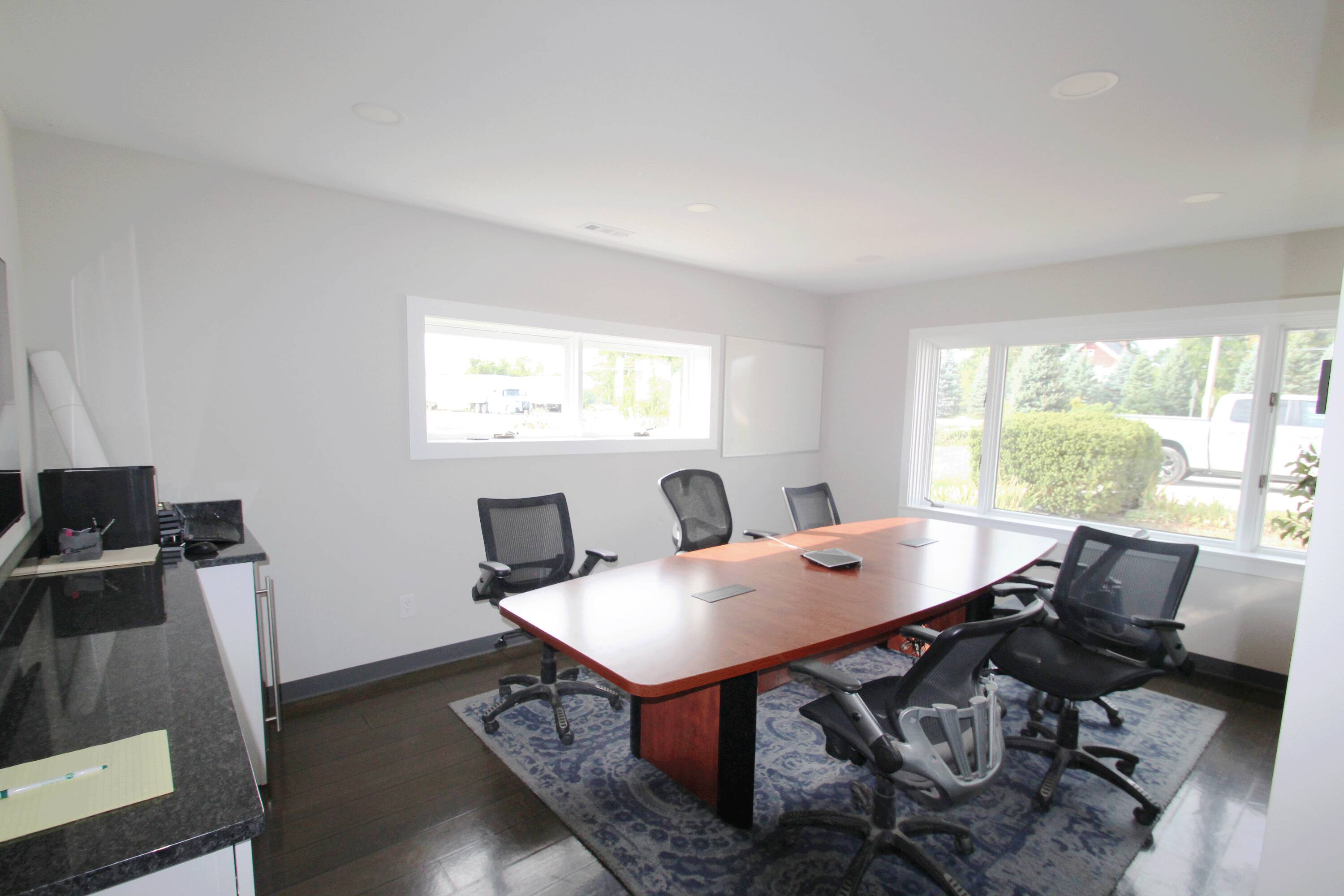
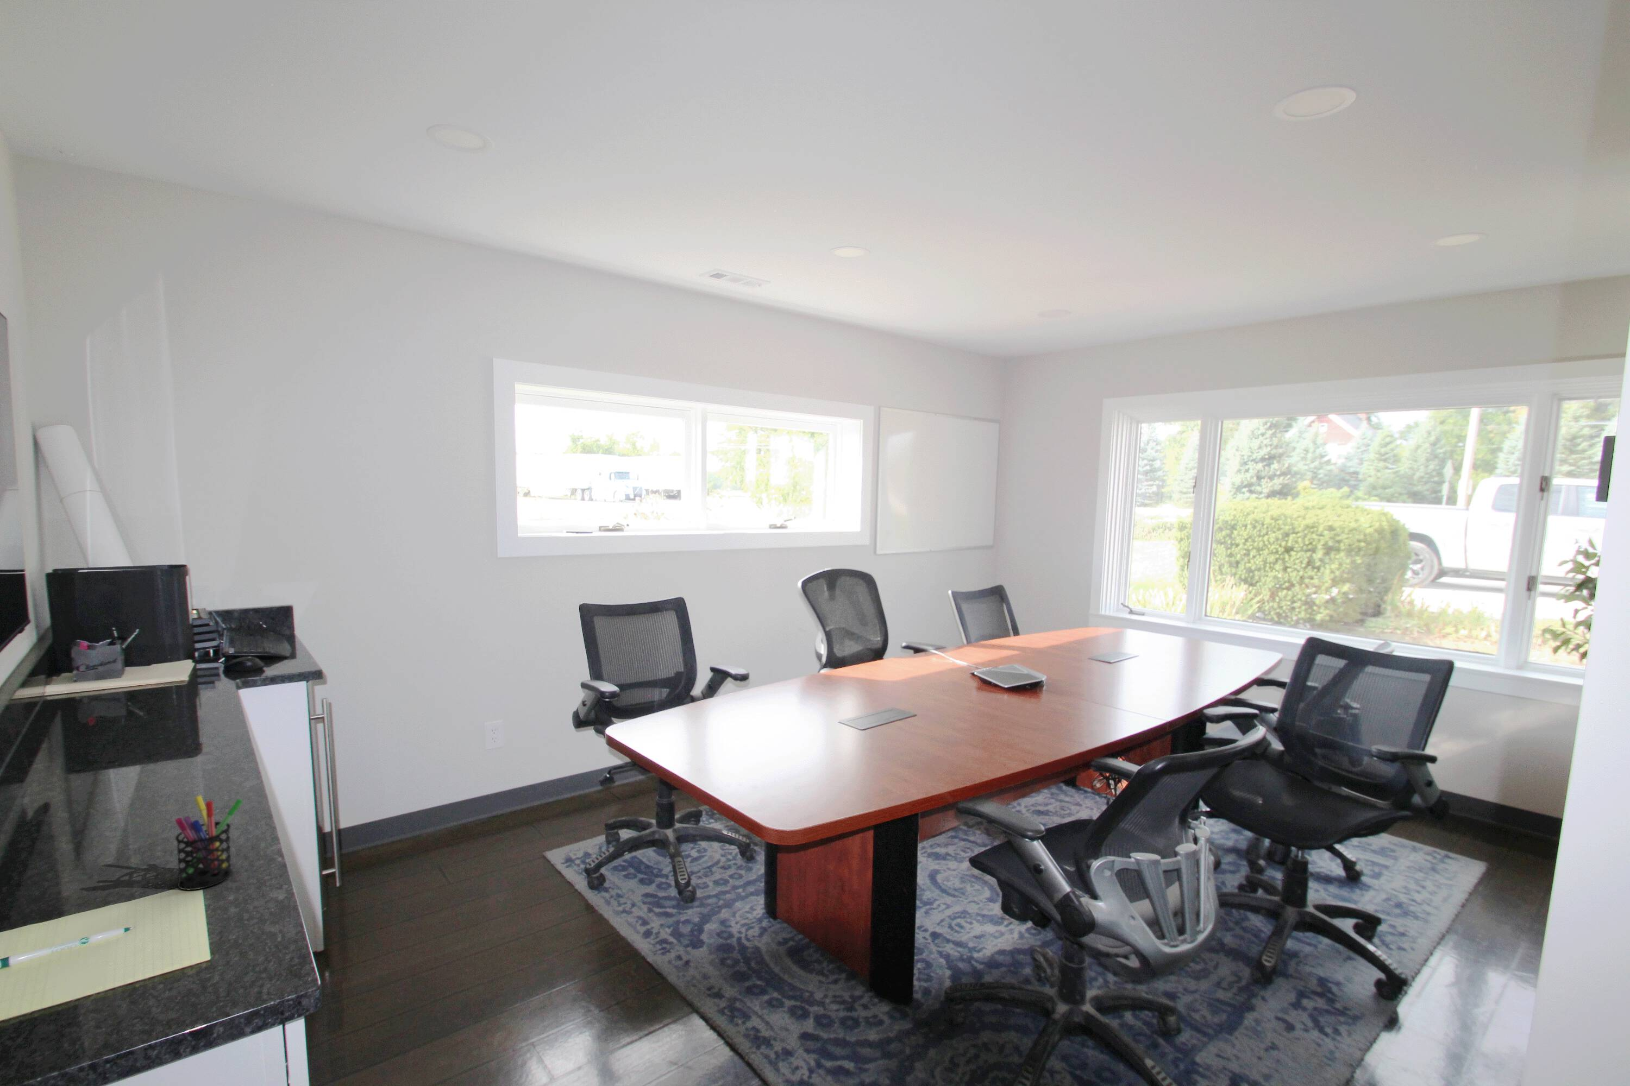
+ pen holder (210, 836)
